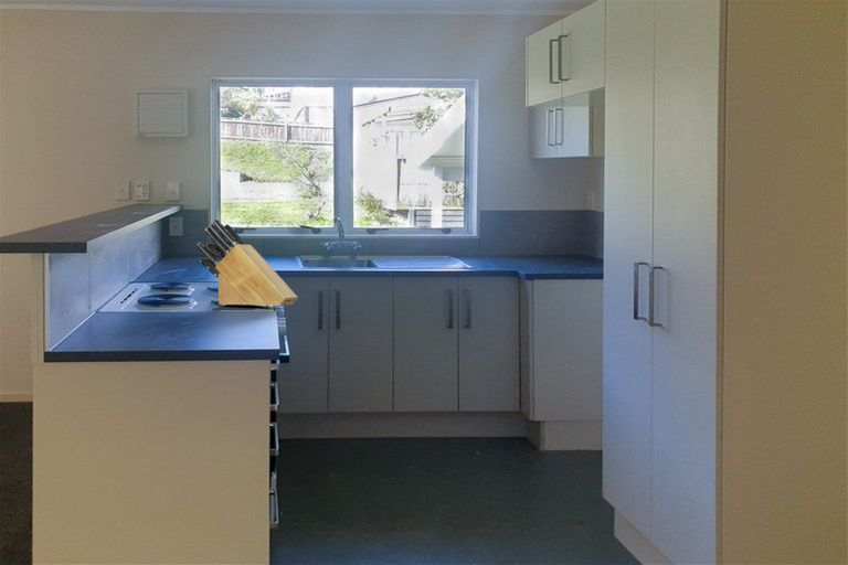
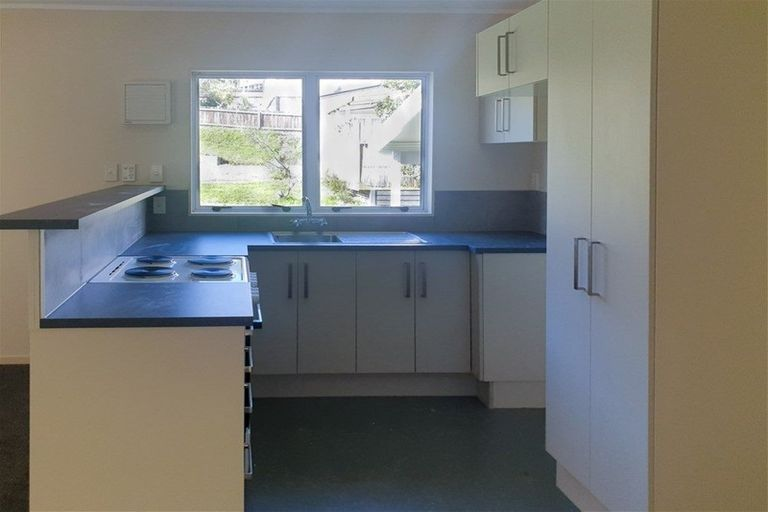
- knife block (246, 262)
